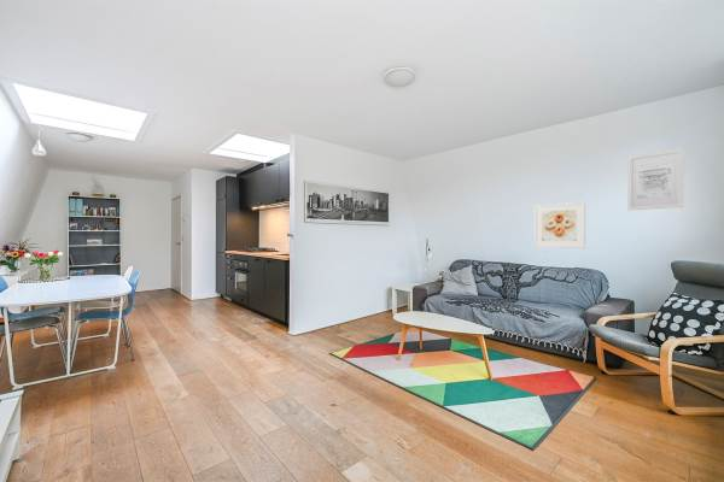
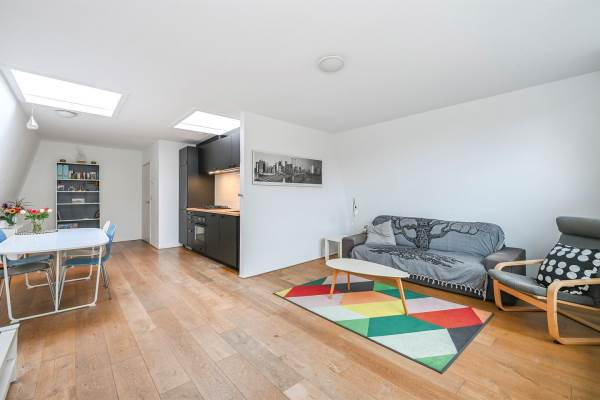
- wall art (654, 181)
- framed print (557, 225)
